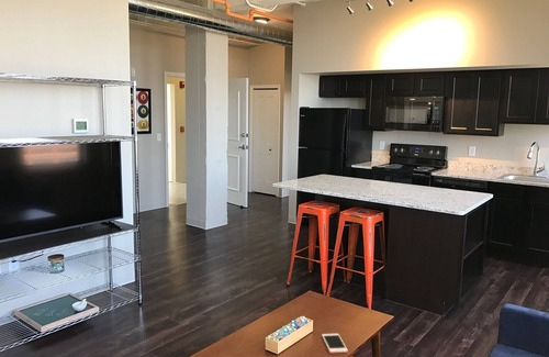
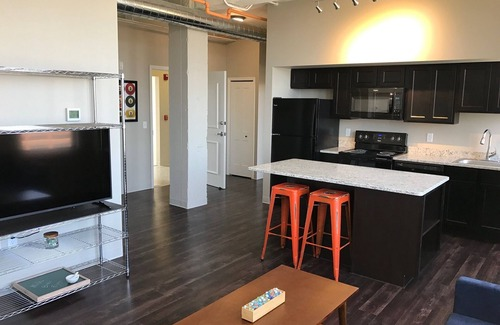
- cell phone (334, 343)
